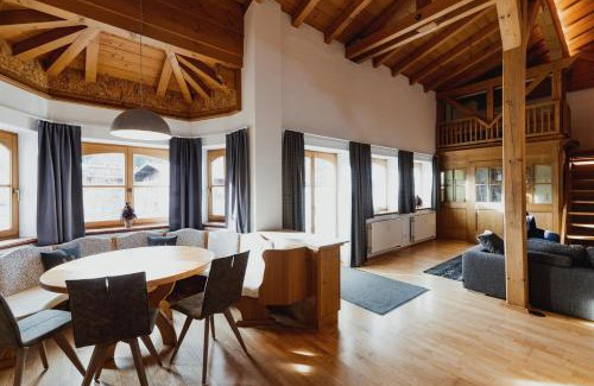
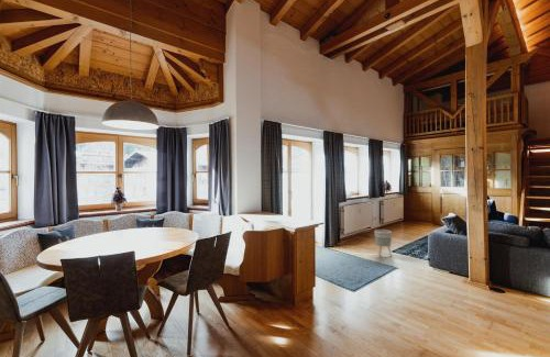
+ planter (383, 243)
